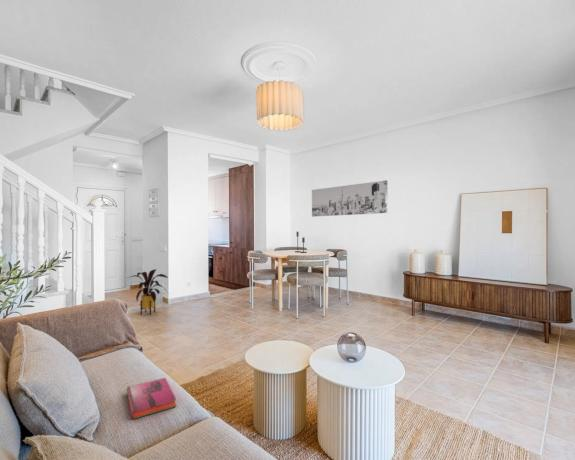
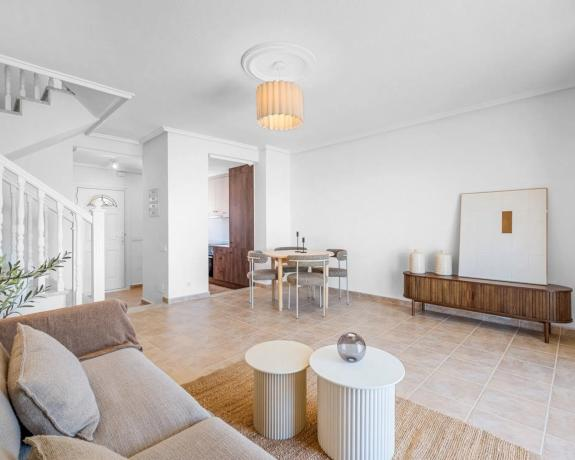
- wall art (345, 200)
- house plant (146, 291)
- hardback book (150, 396)
